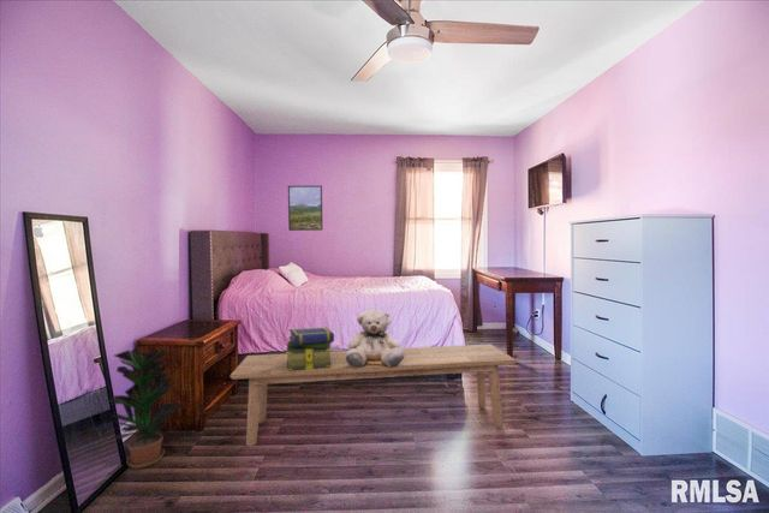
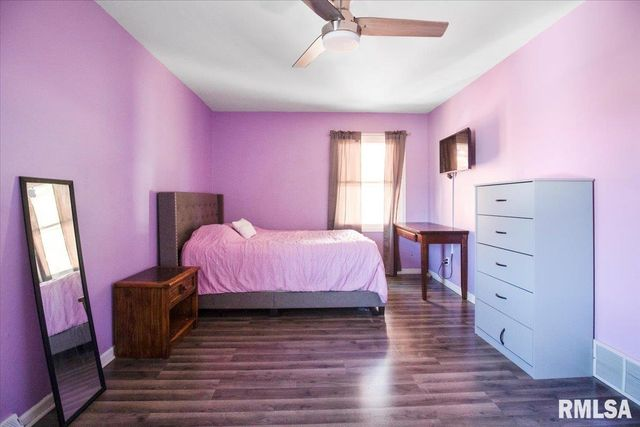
- potted plant (137, 405)
- teddy bear (372, 335)
- stack of books (310, 346)
- bench (372, 377)
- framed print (305, 208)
